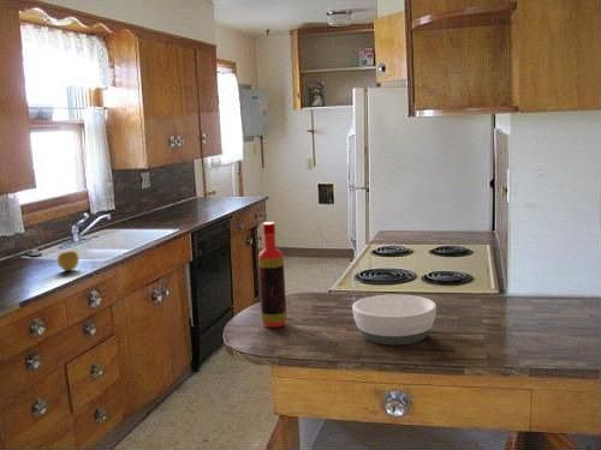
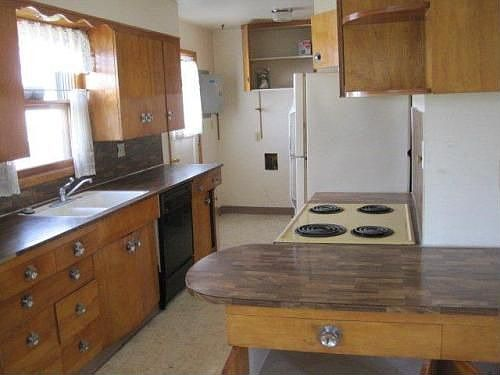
- bowl (394, 319)
- bottle (272, 274)
- apple (67, 260)
